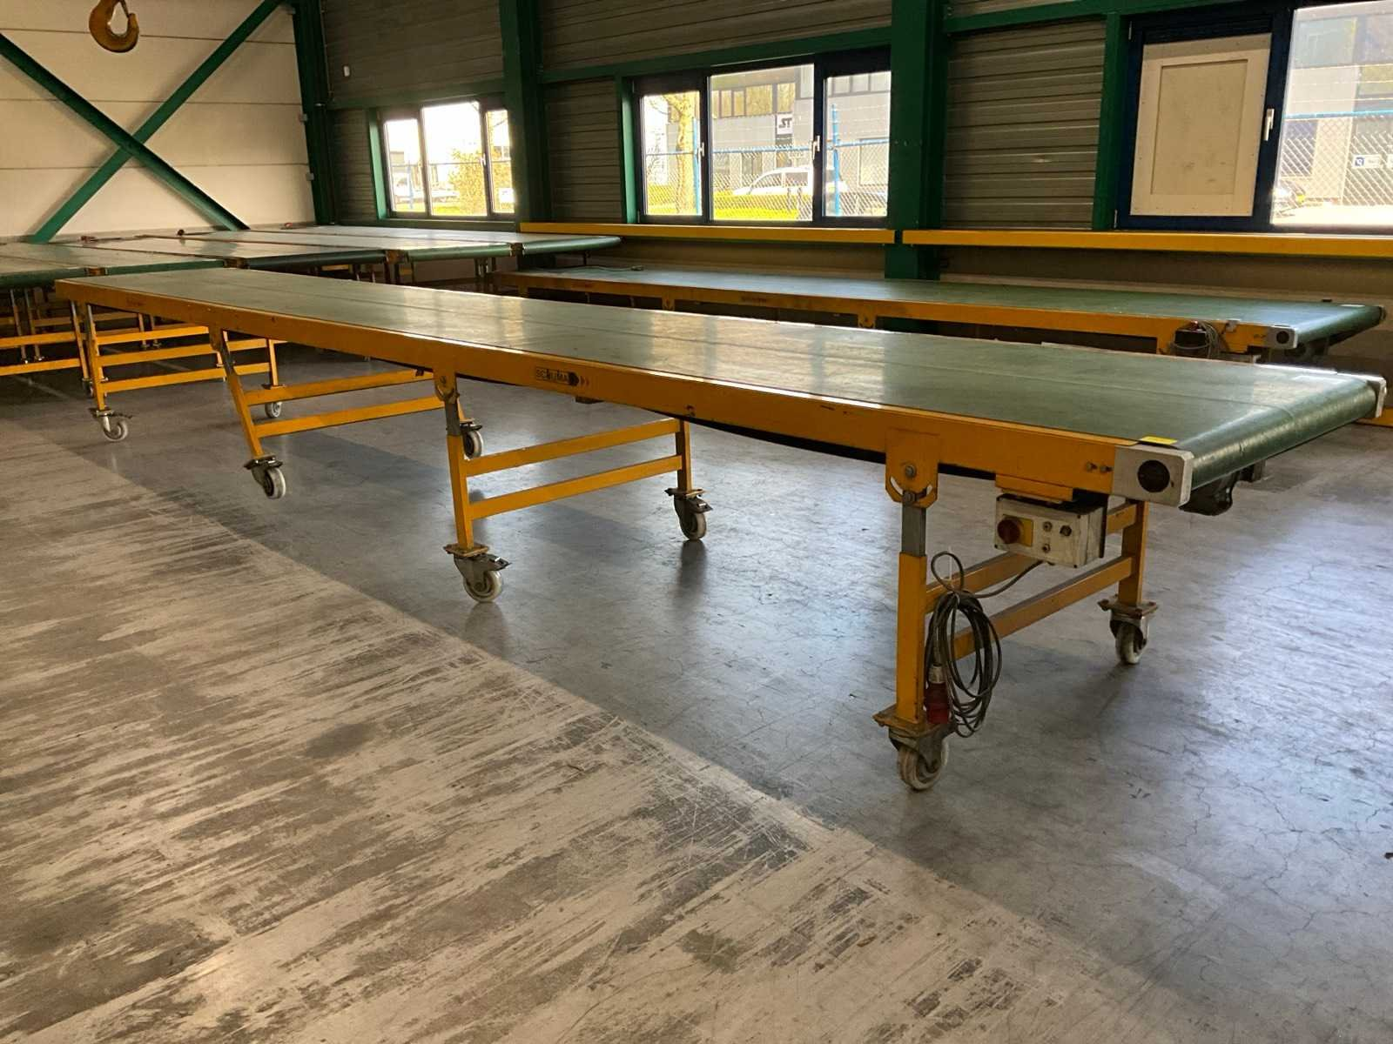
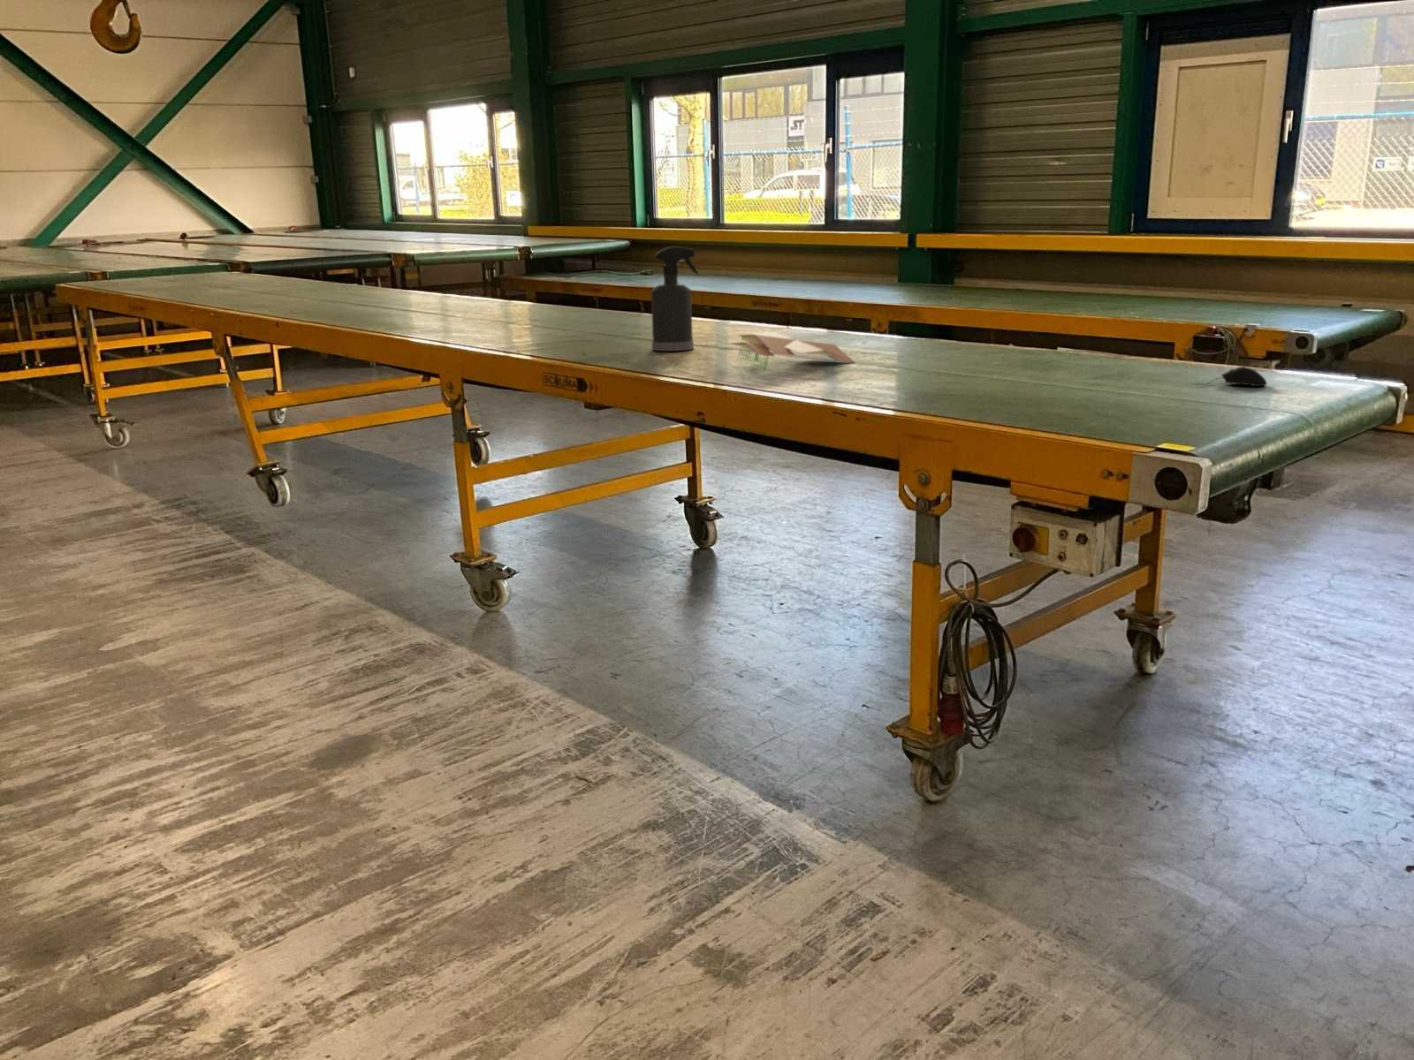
+ papers (789, 349)
+ spray bottle (671, 297)
+ computer mouse (1230, 375)
